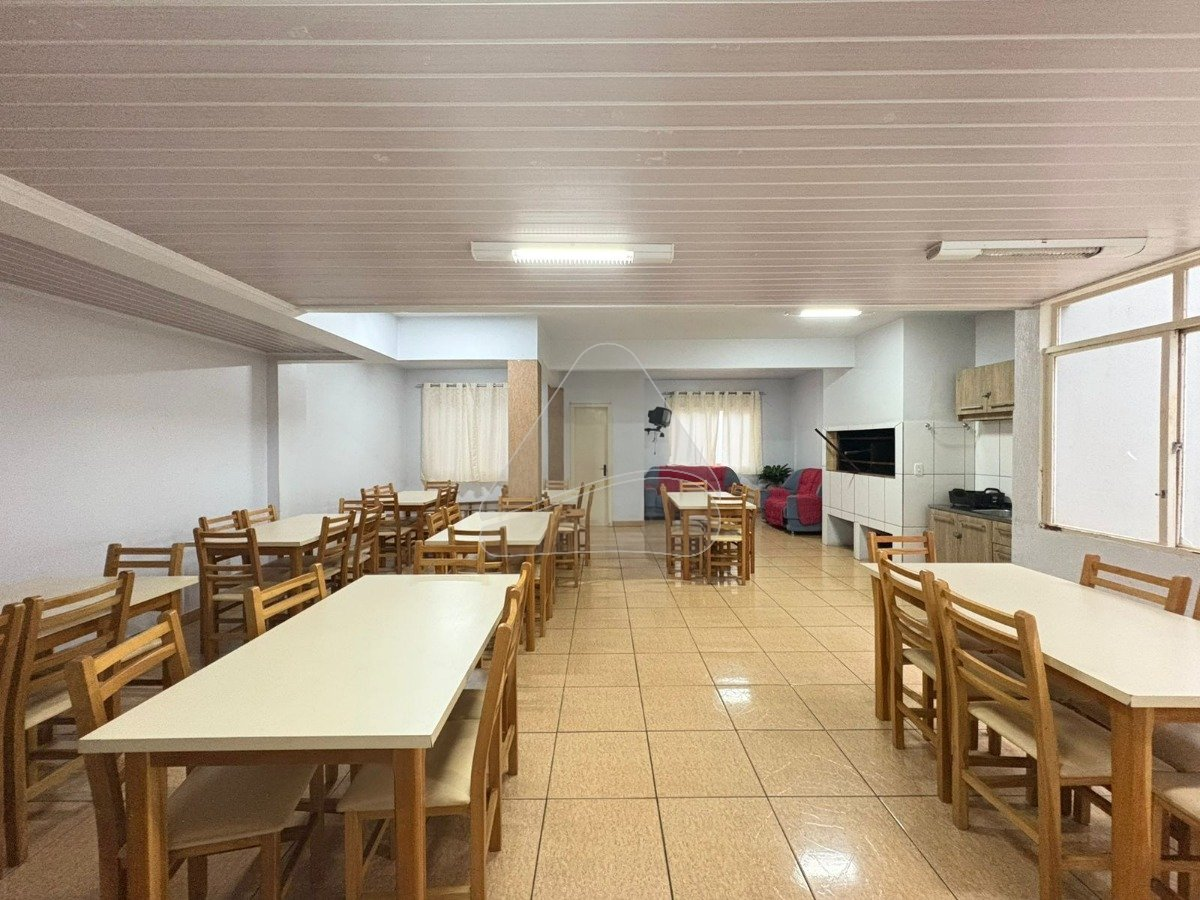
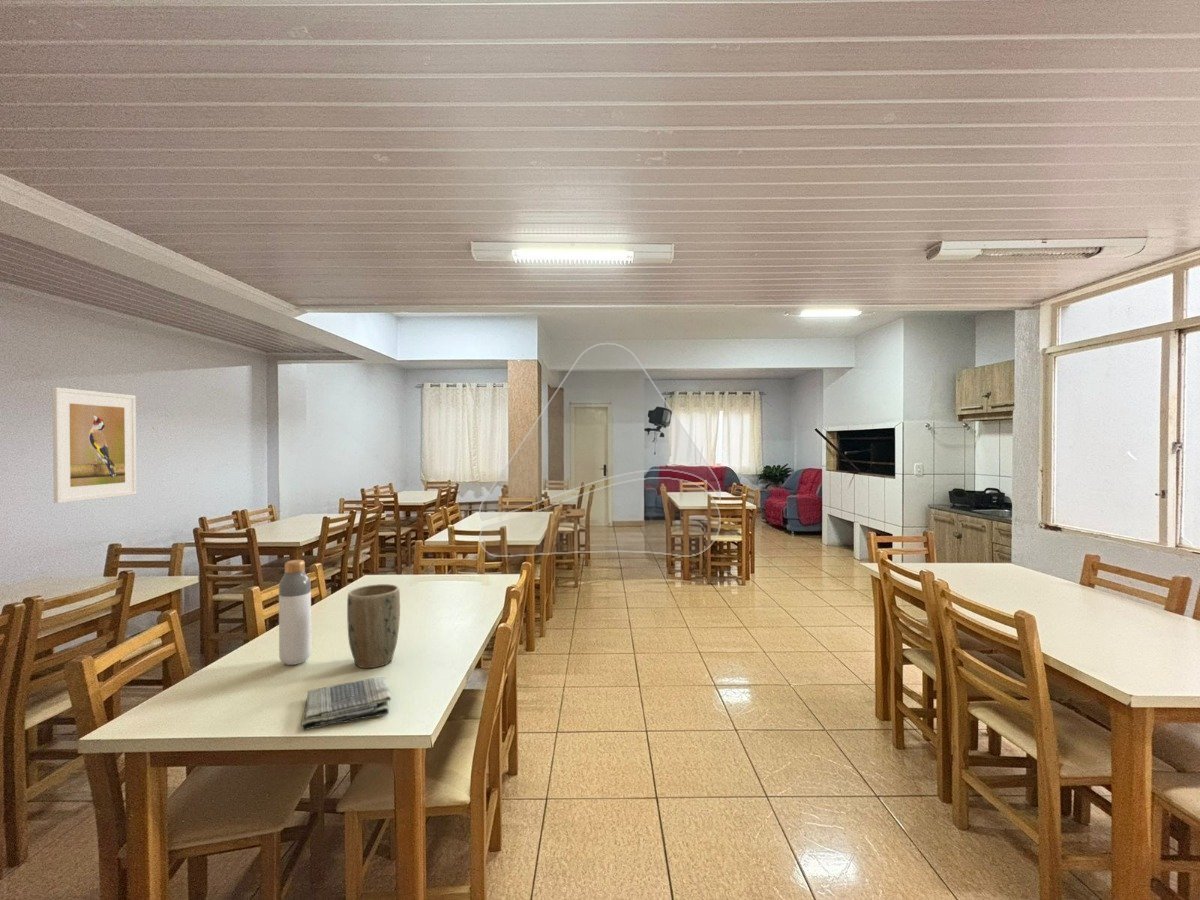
+ plant pot (374, 625)
+ bottle (295, 611)
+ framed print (97, 445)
+ dish towel (347, 699)
